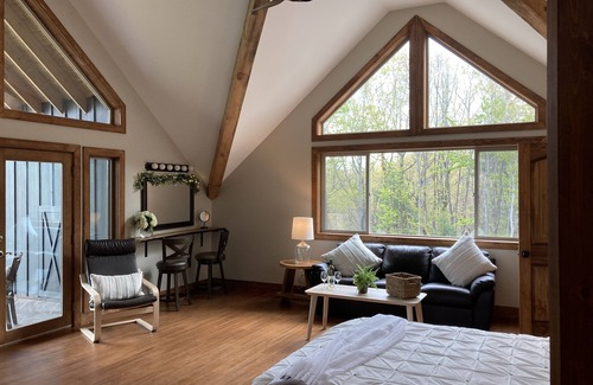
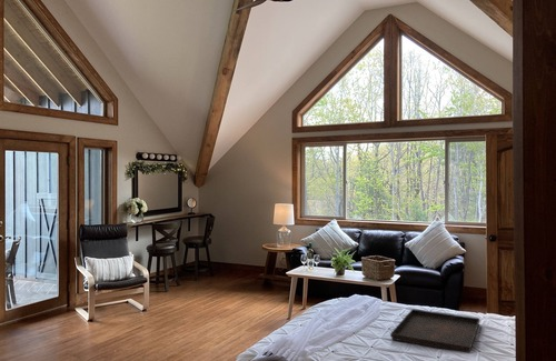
+ serving tray (437, 328)
